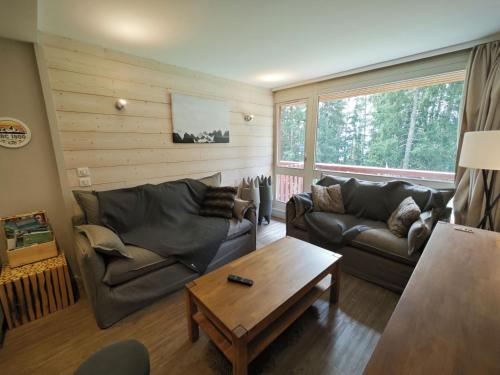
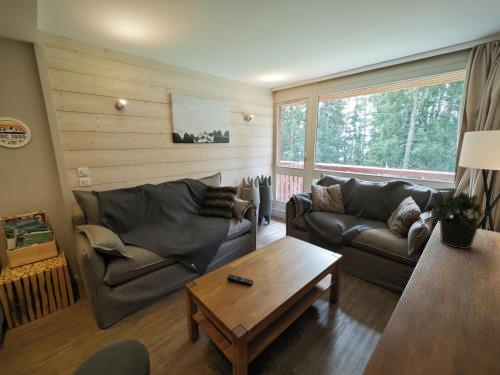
+ potted plant (457, 218)
